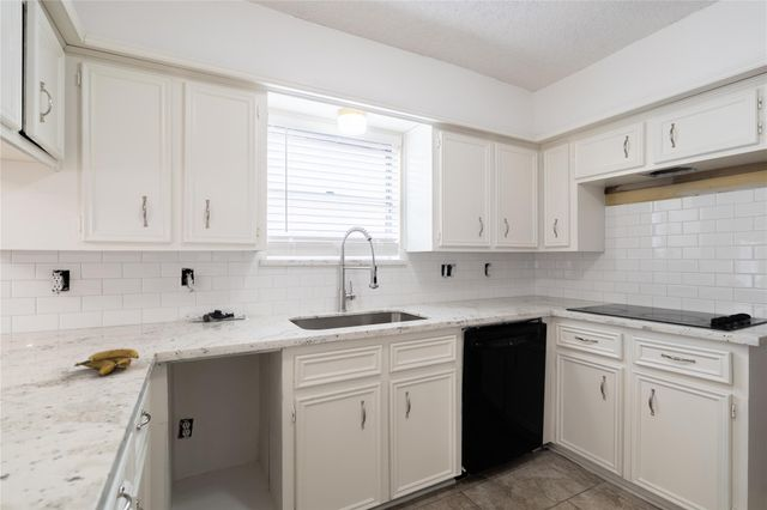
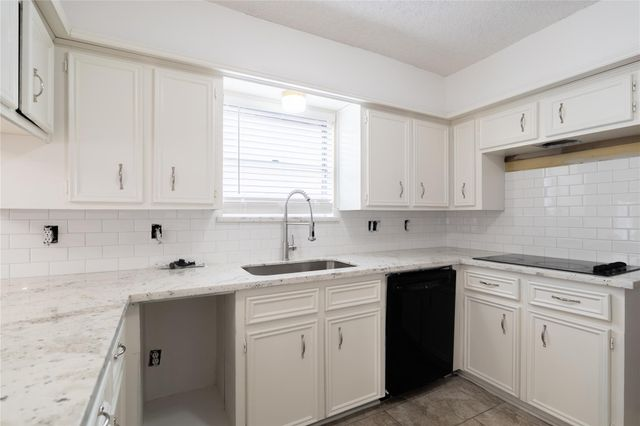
- banana (105, 360)
